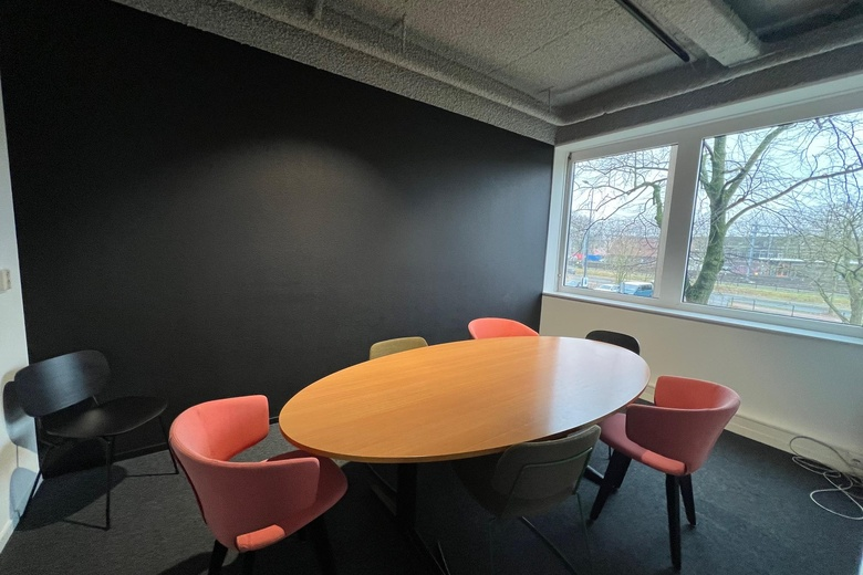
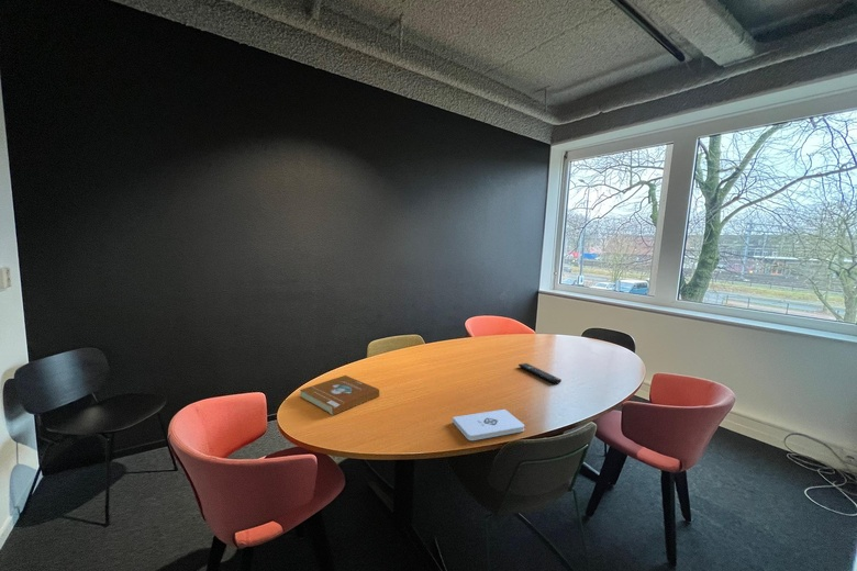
+ remote control (538, 372)
+ notepad (488, 424)
+ book (340, 392)
